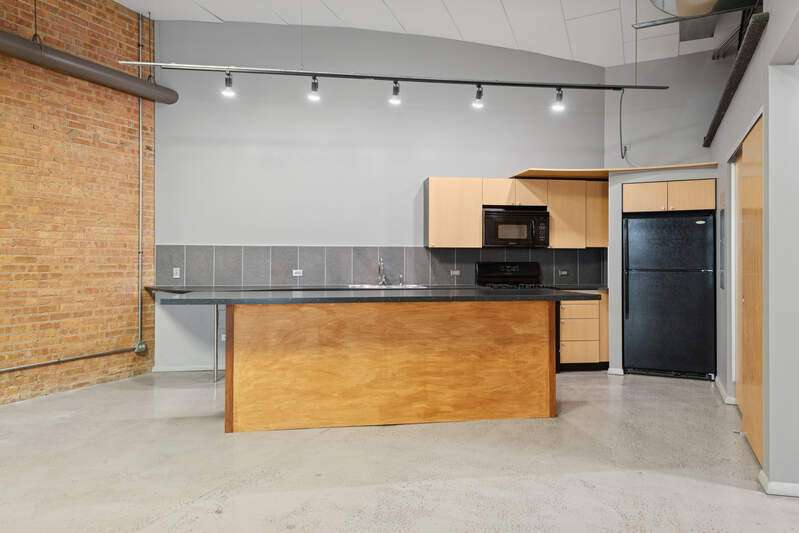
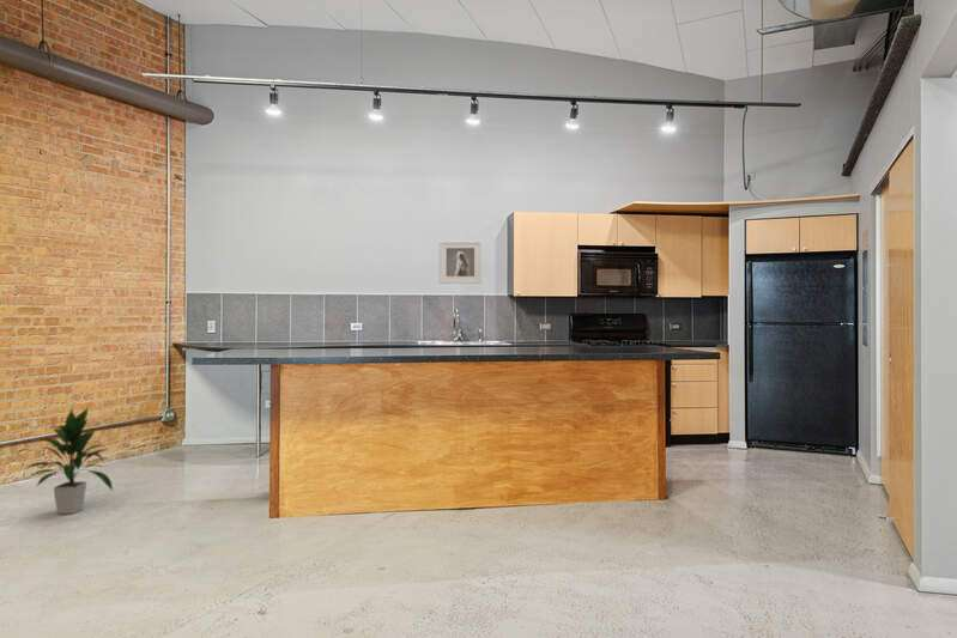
+ indoor plant (72, 461)
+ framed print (460, 262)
